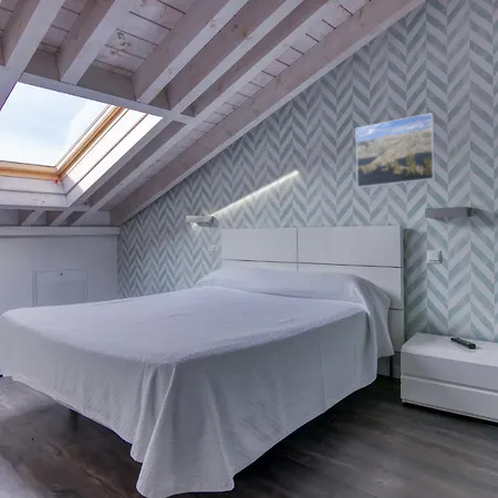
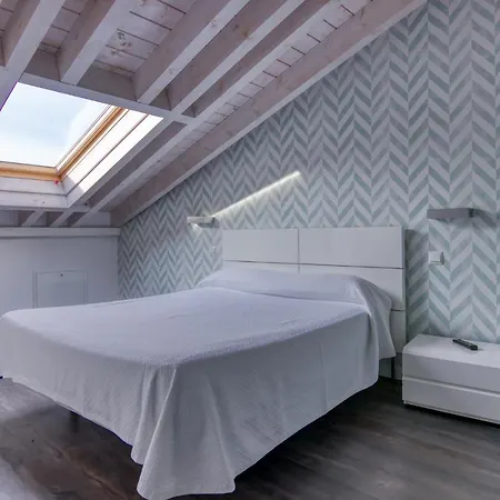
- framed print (393, 152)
